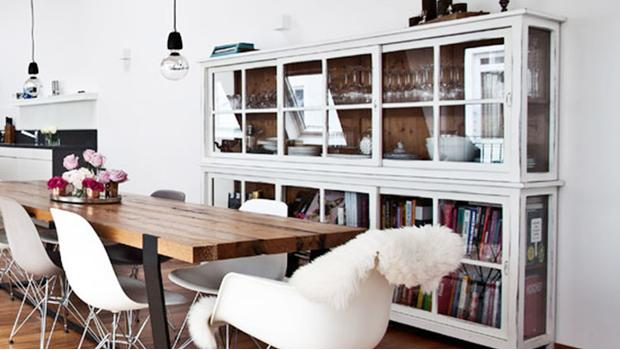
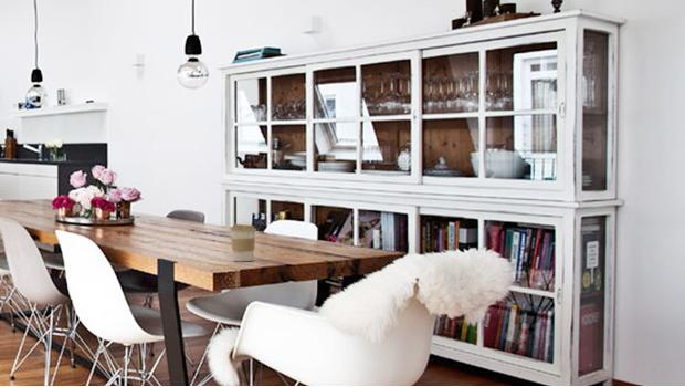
+ coffee cup (243, 241)
